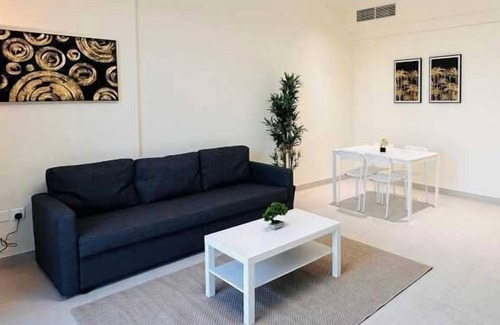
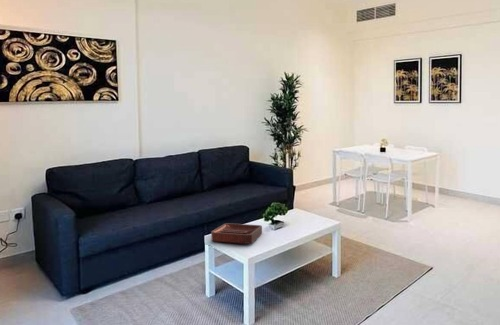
+ decorative tray (237, 232)
